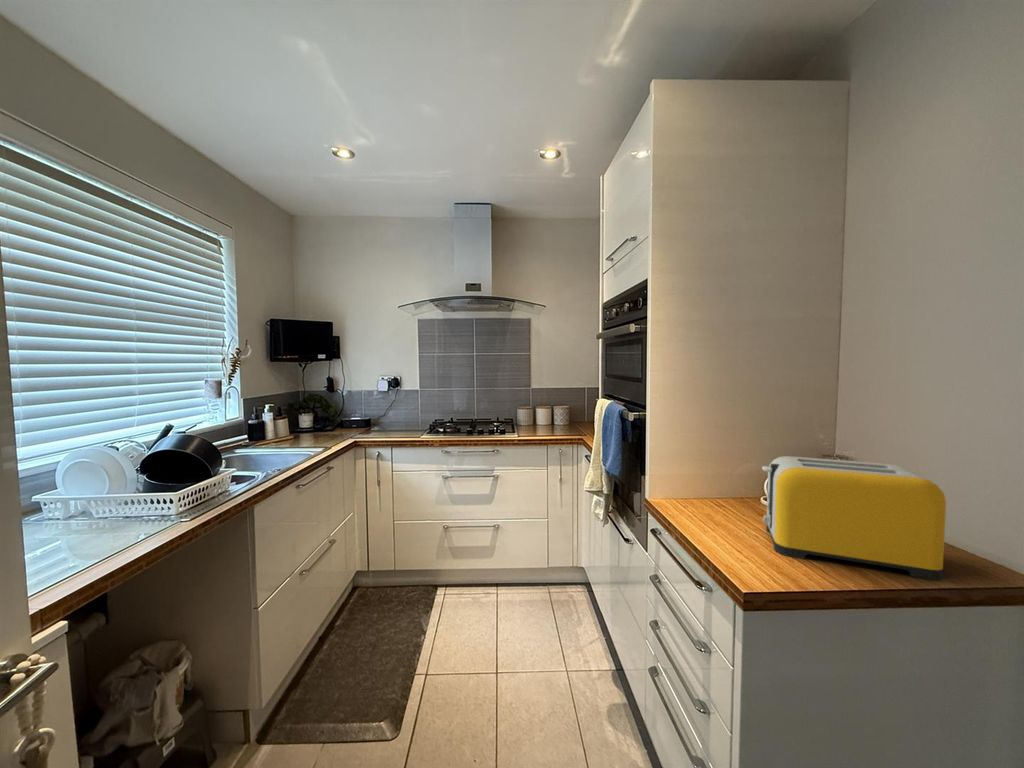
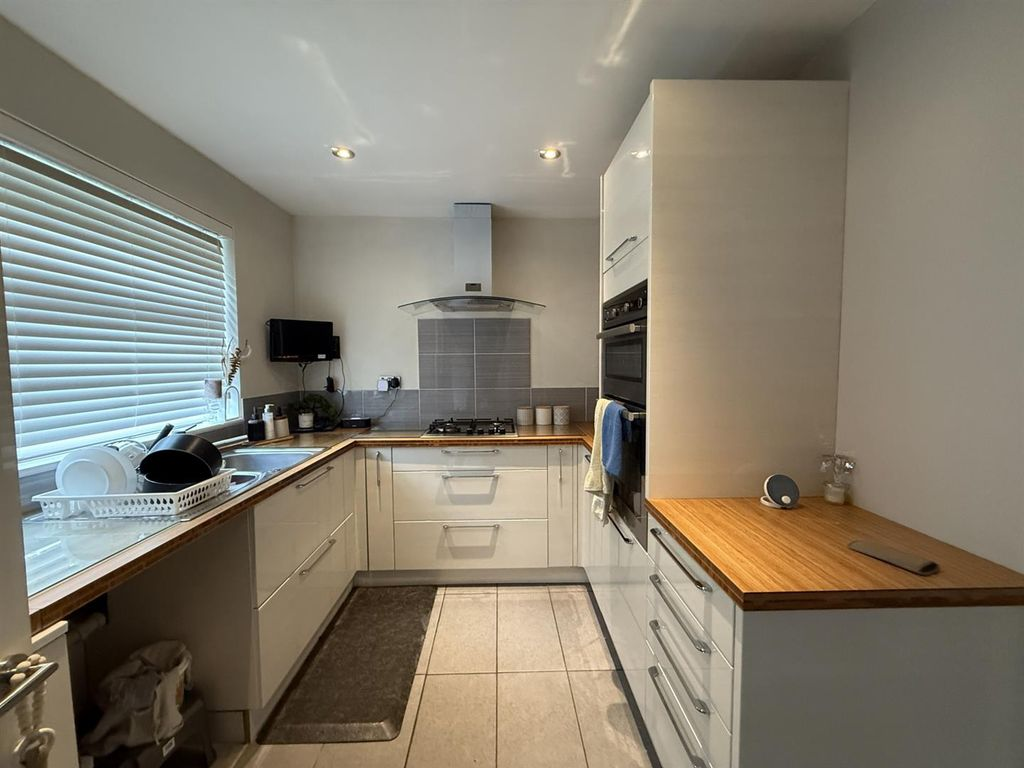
- toaster (839, 507)
